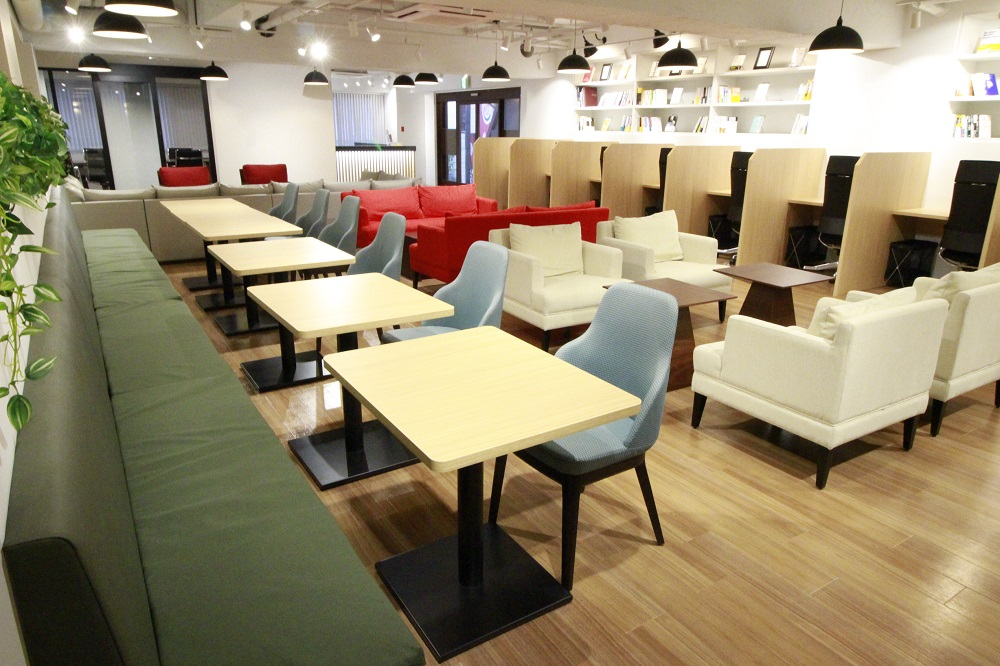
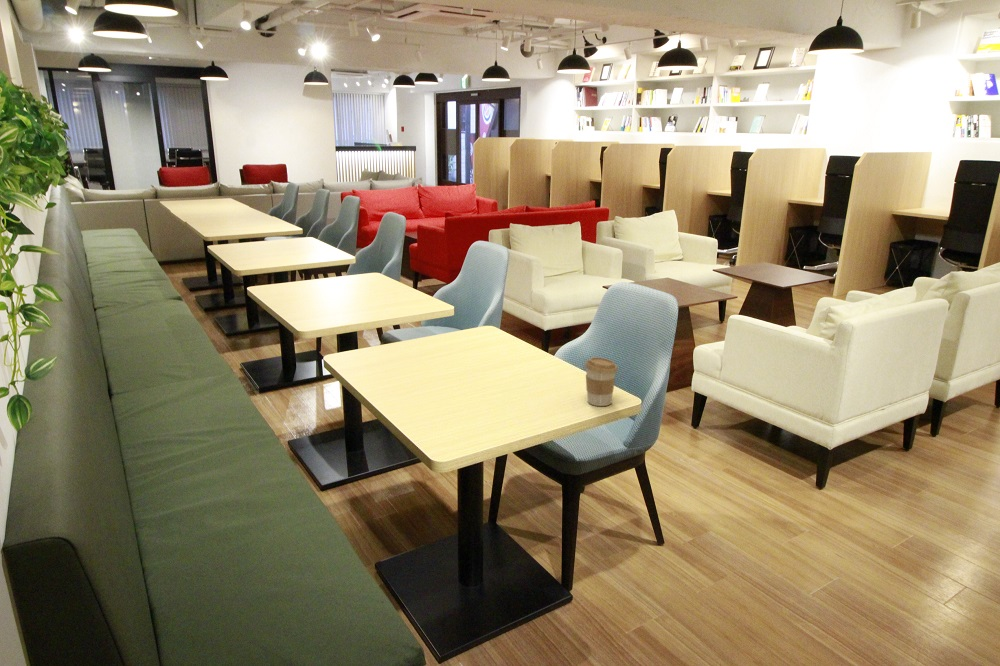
+ coffee cup (600, 380)
